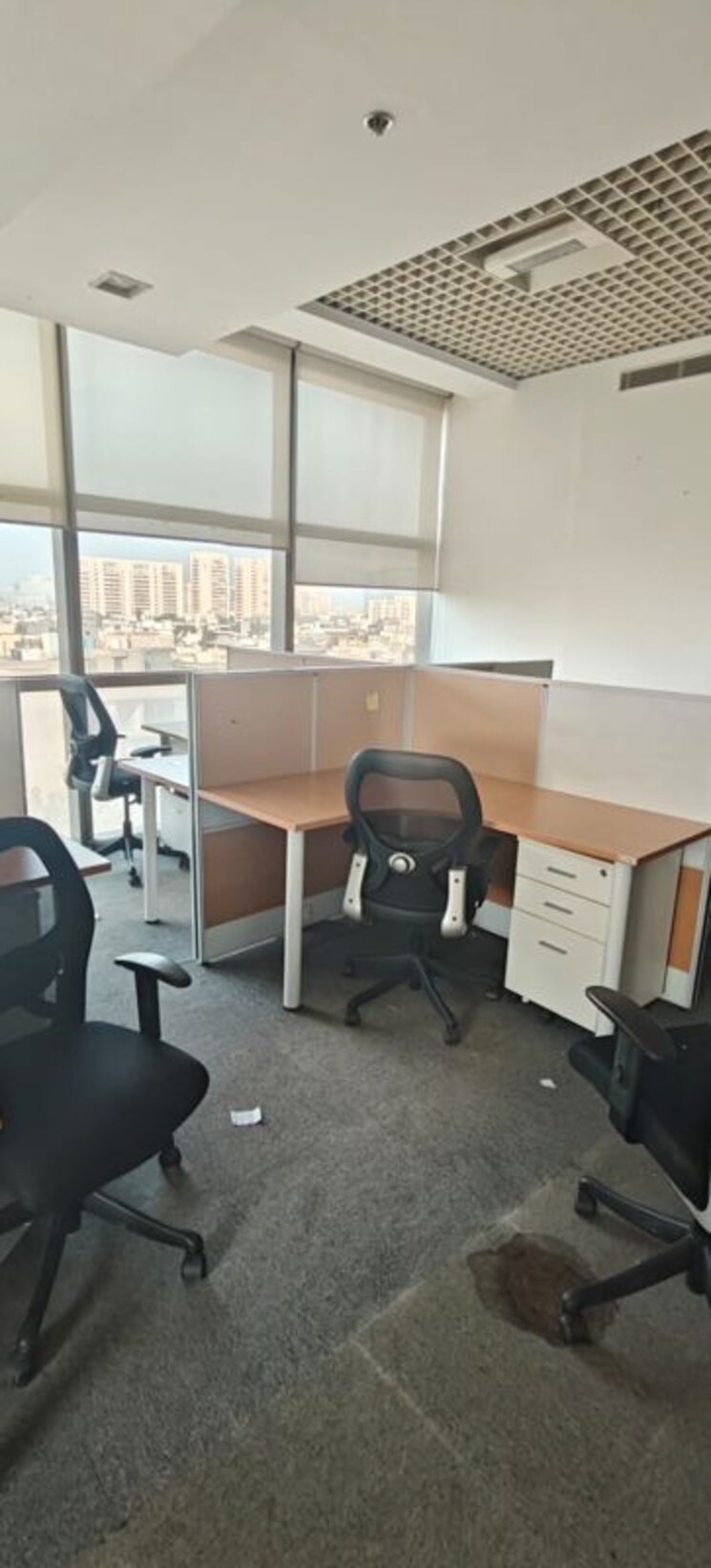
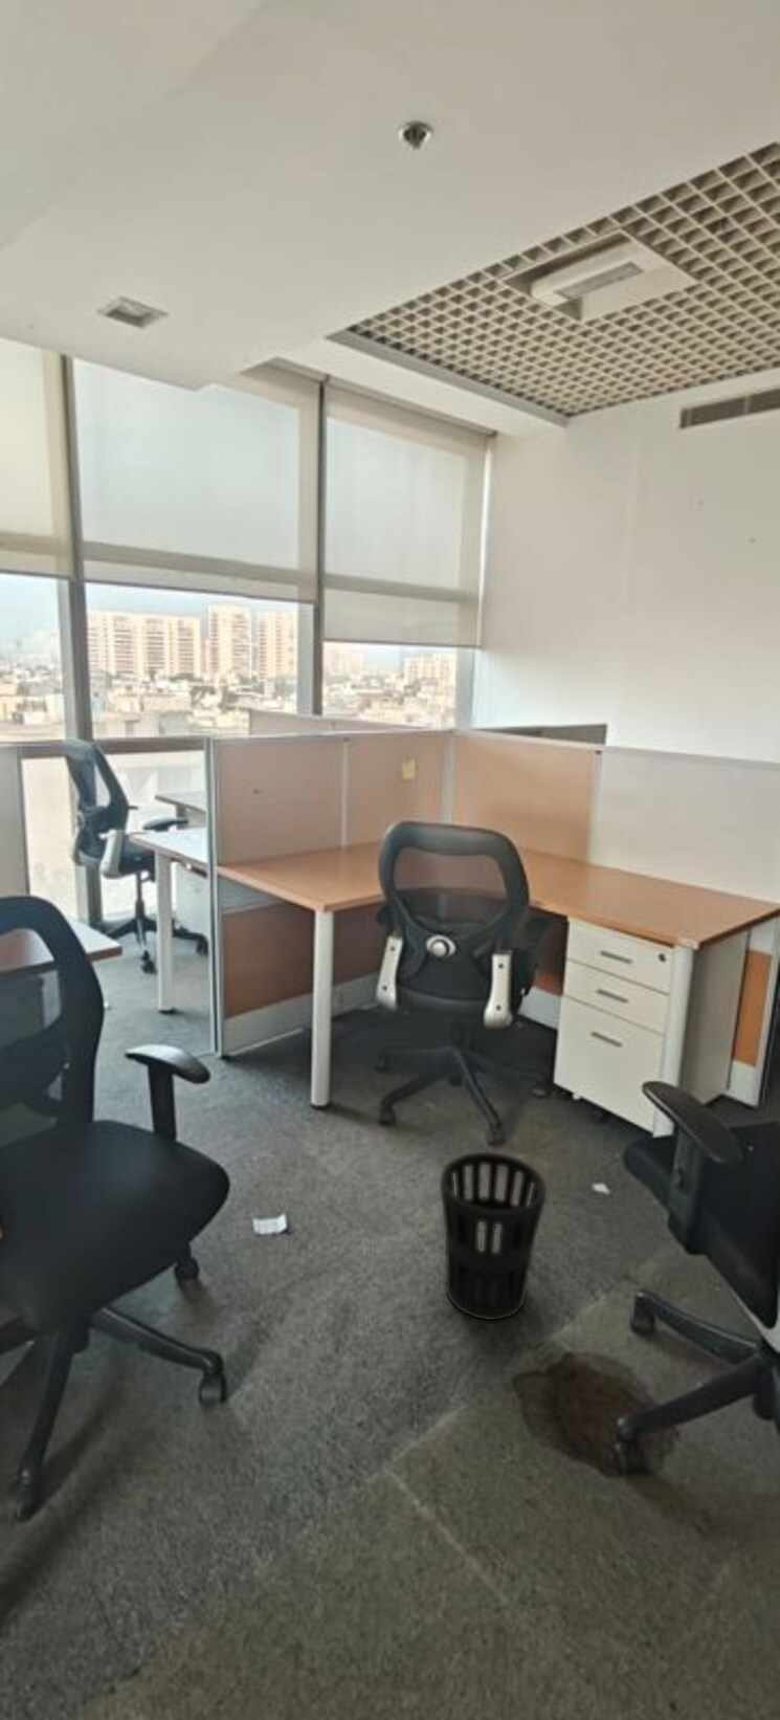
+ wastebasket (489, 1236)
